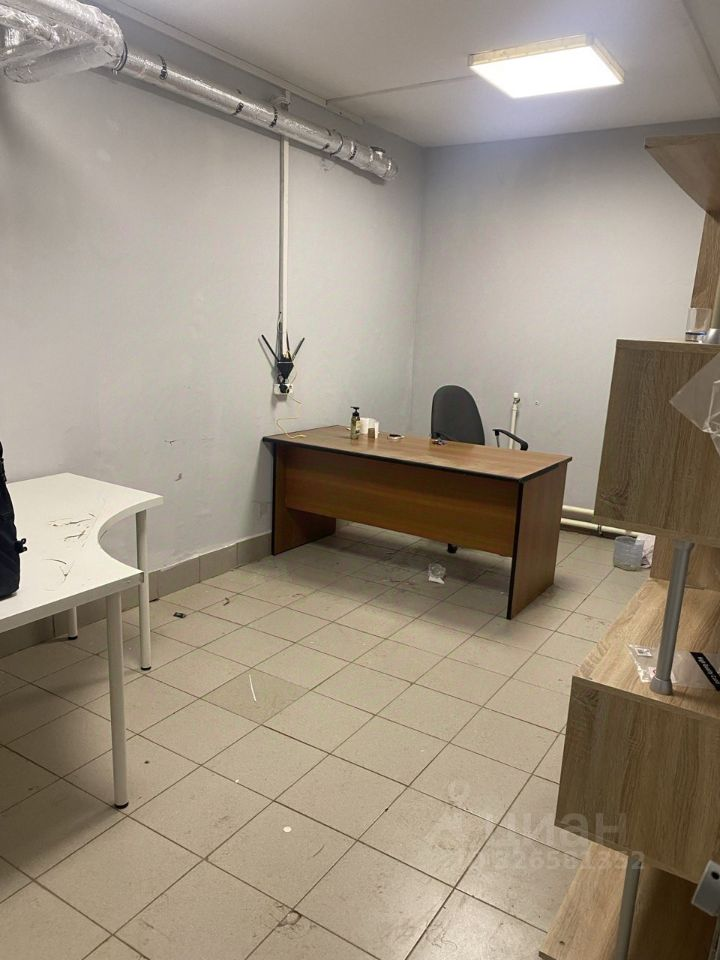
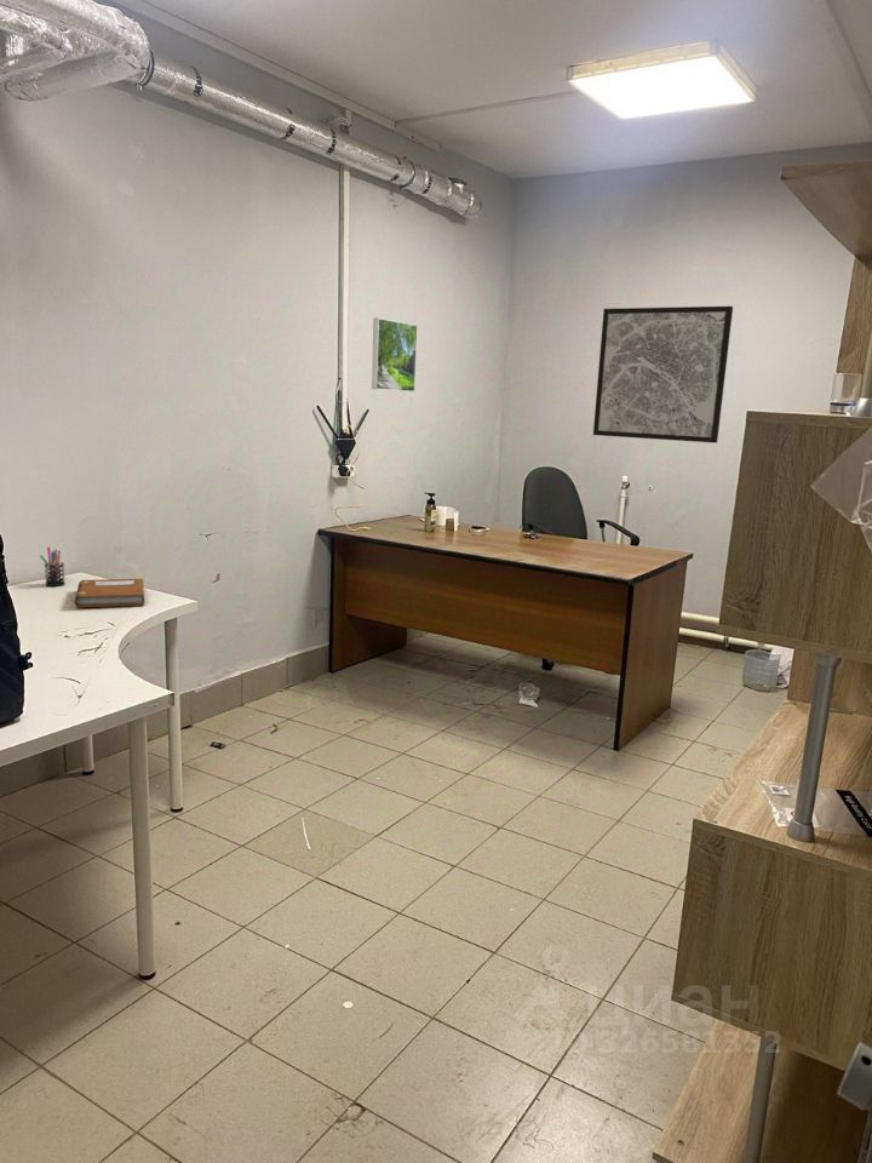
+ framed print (395, 356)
+ pen holder (51, 566)
+ notebook (110, 591)
+ wall art (659, 374)
